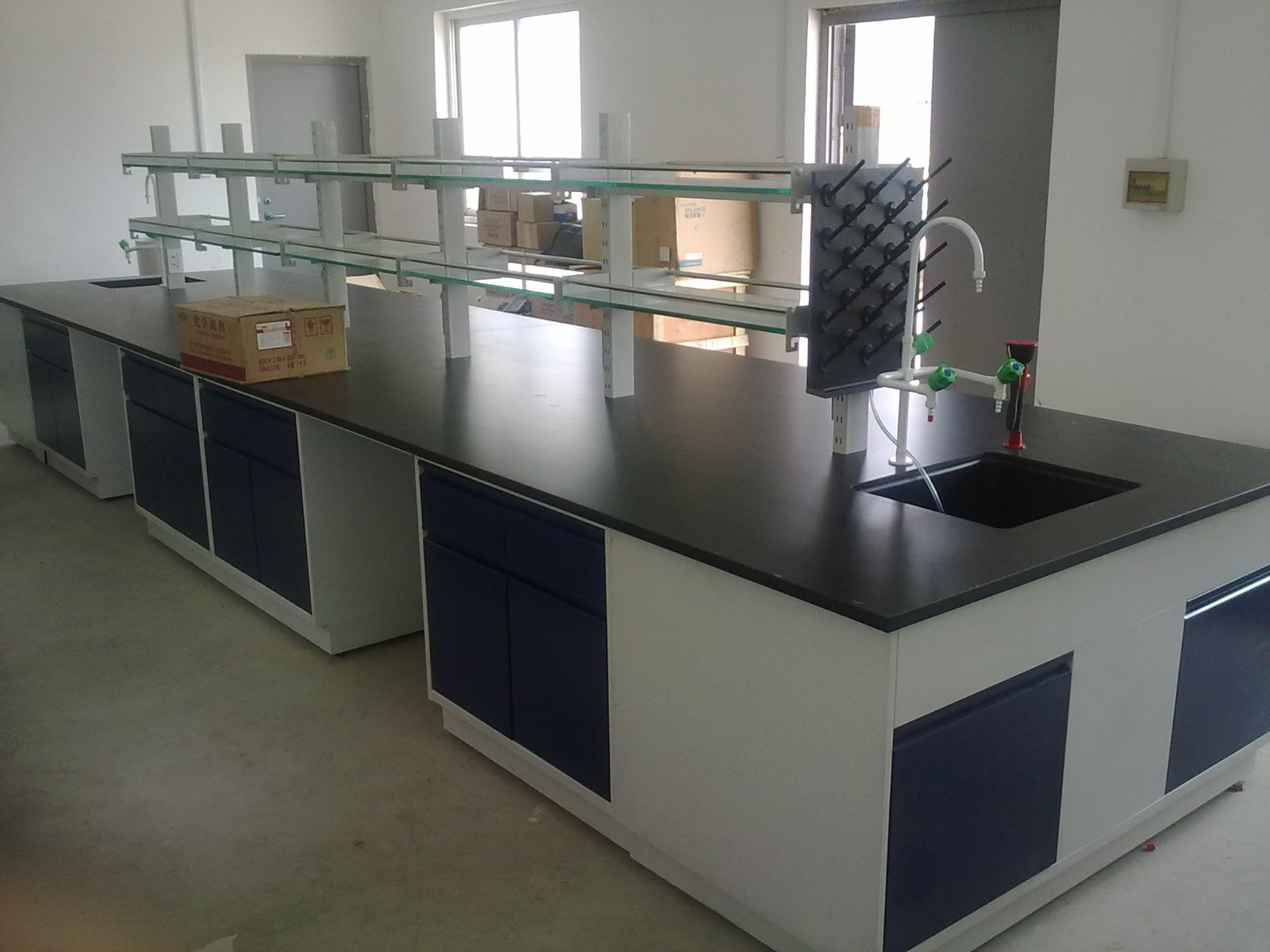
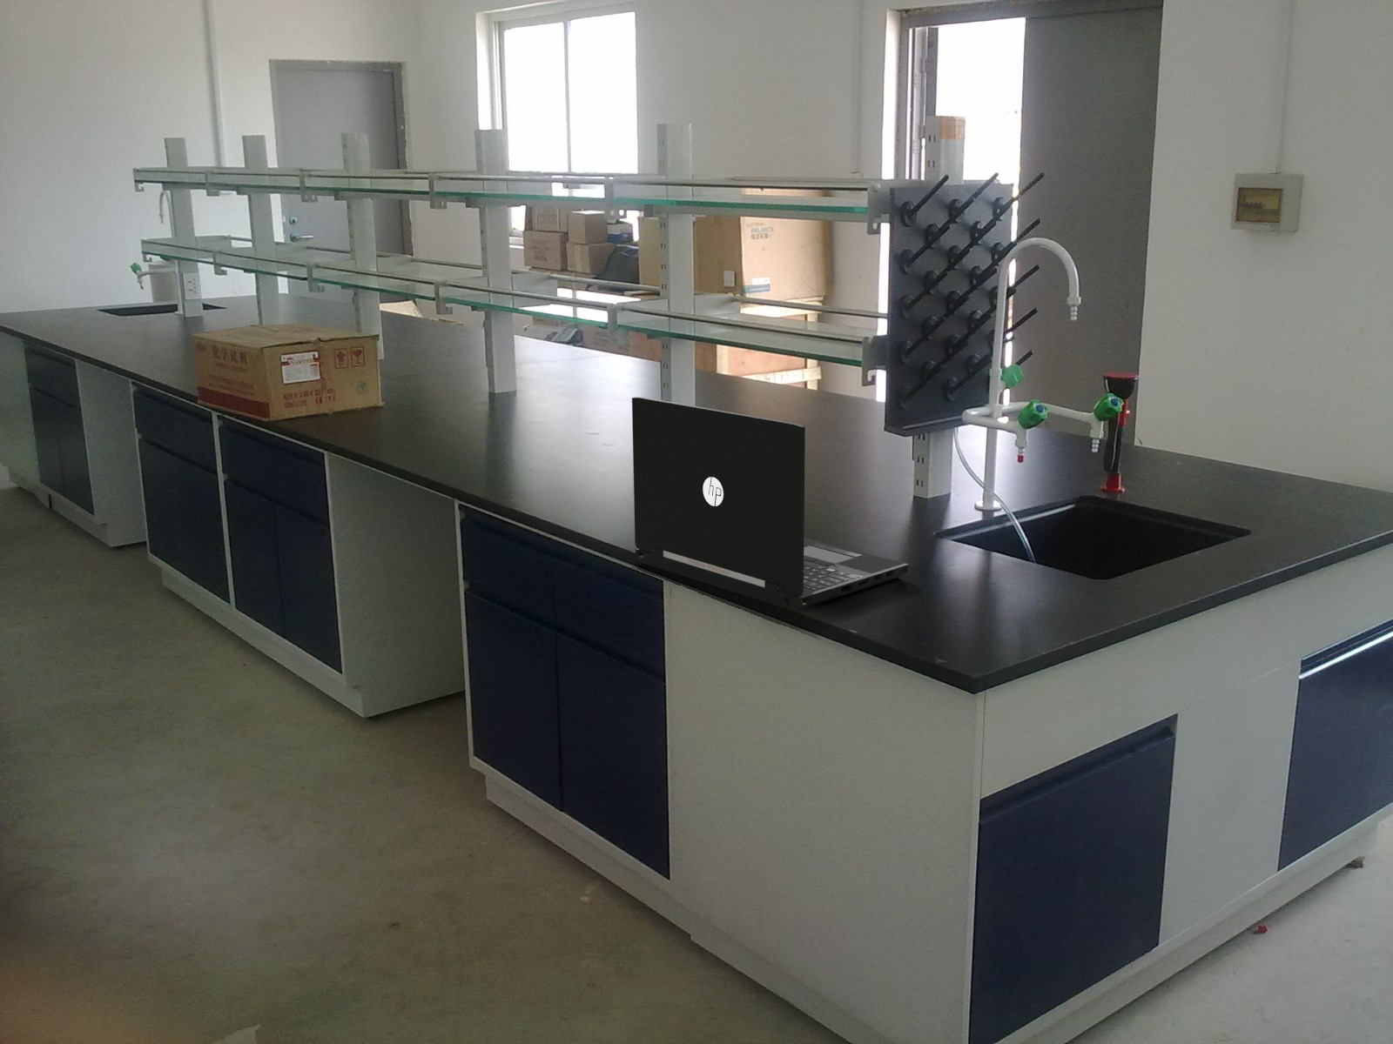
+ laptop (769, 486)
